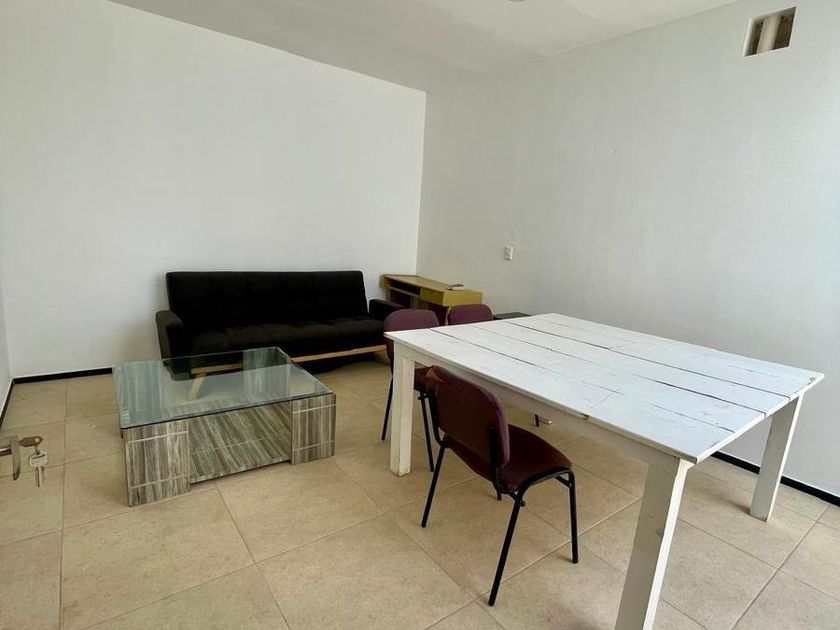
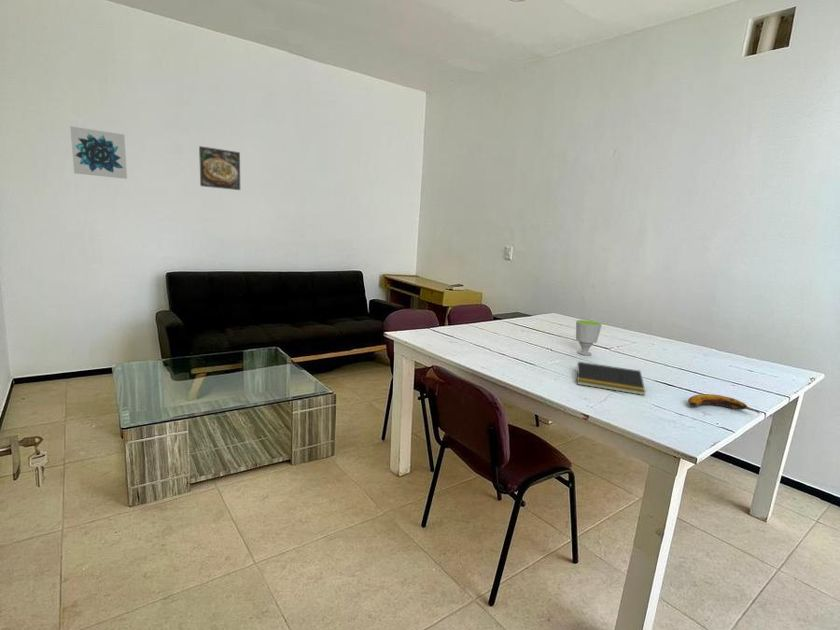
+ notepad (609, 377)
+ banana (717, 403)
+ cup (586, 338)
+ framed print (220, 168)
+ wall art (99, 153)
